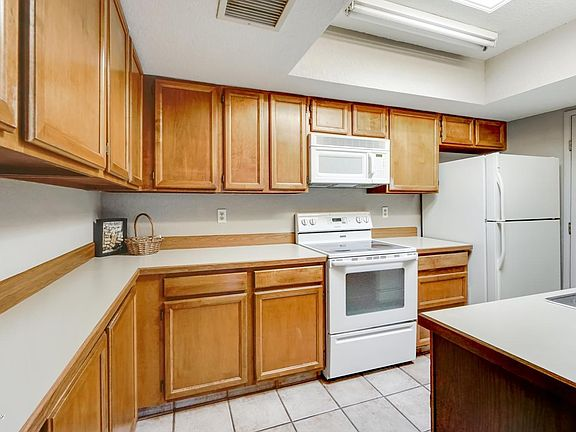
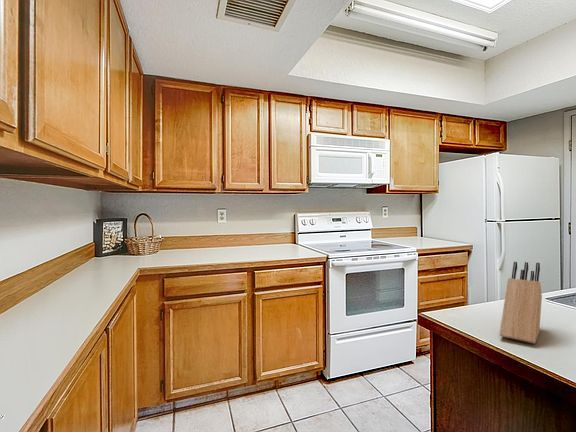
+ knife block (522, 297)
